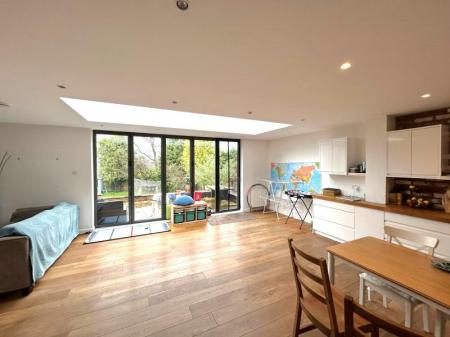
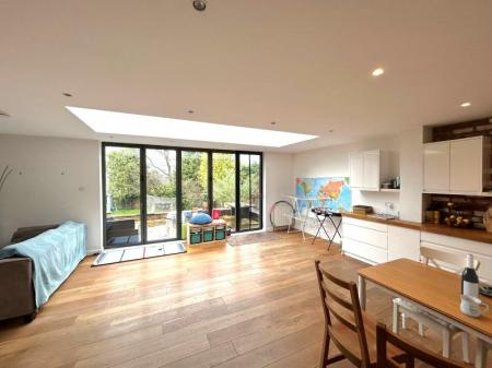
+ mug (473, 307)
+ wine bottle (469, 277)
